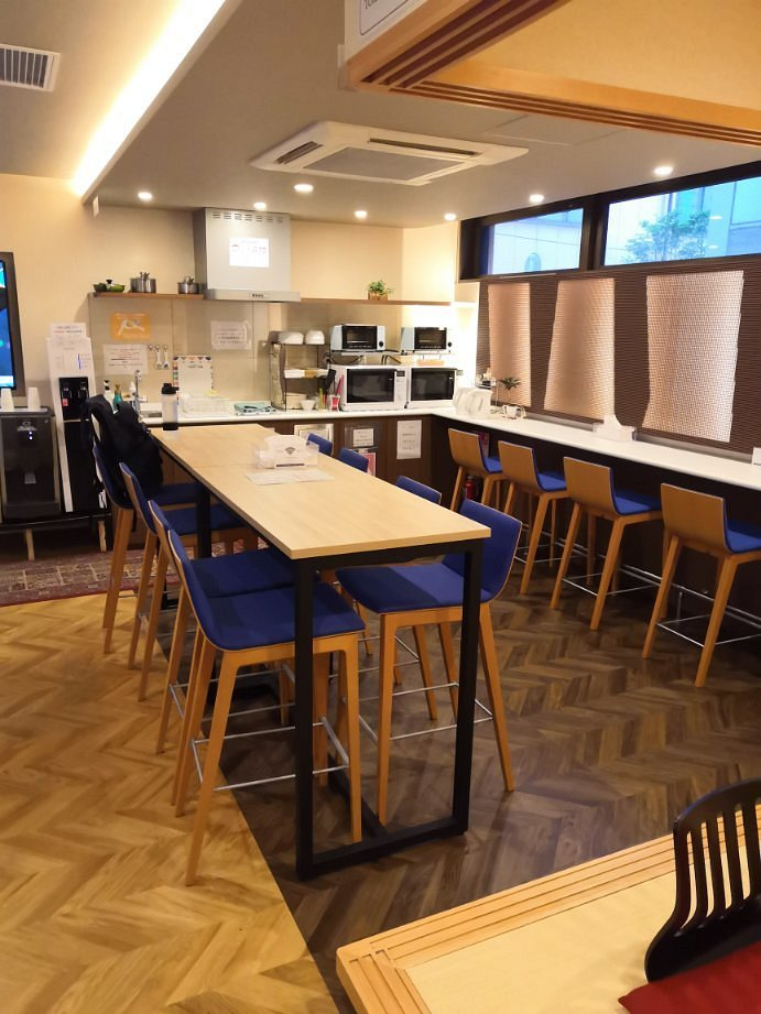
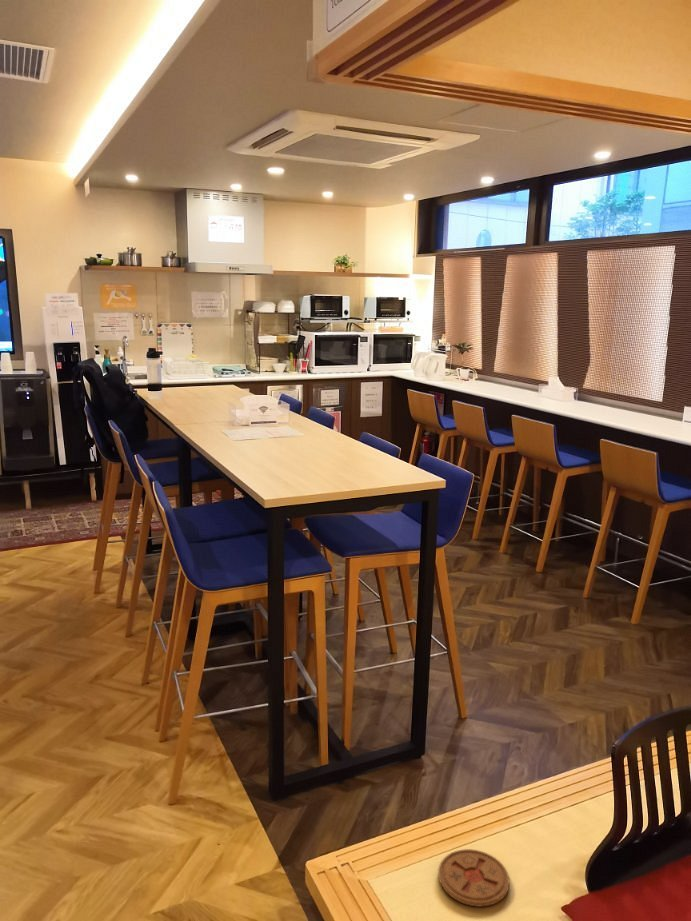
+ coaster (473, 876)
